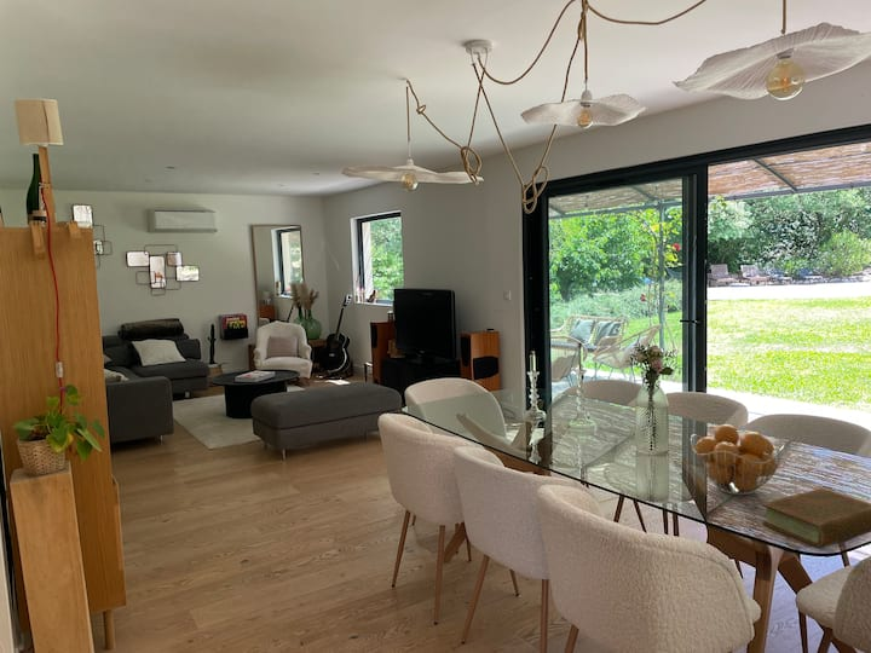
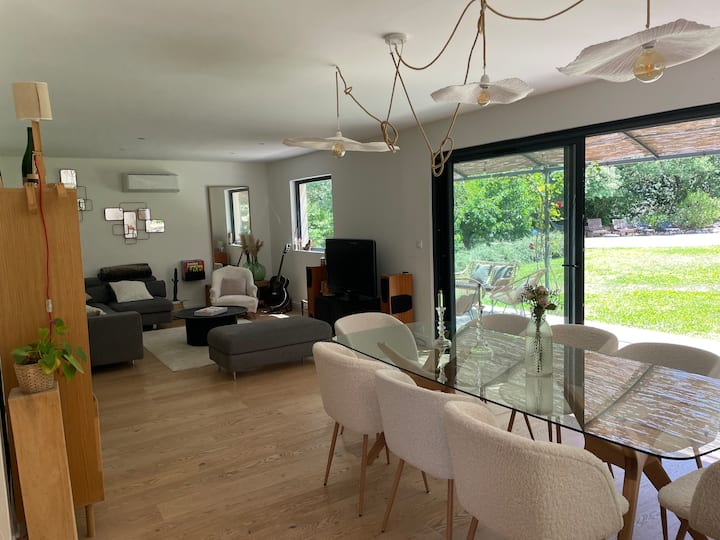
- fruit basket (736, 458)
- book (821, 516)
